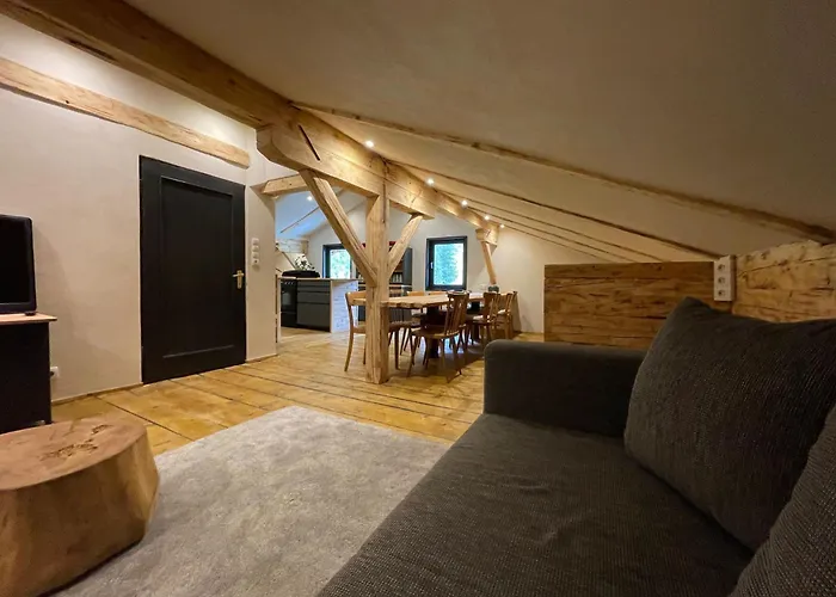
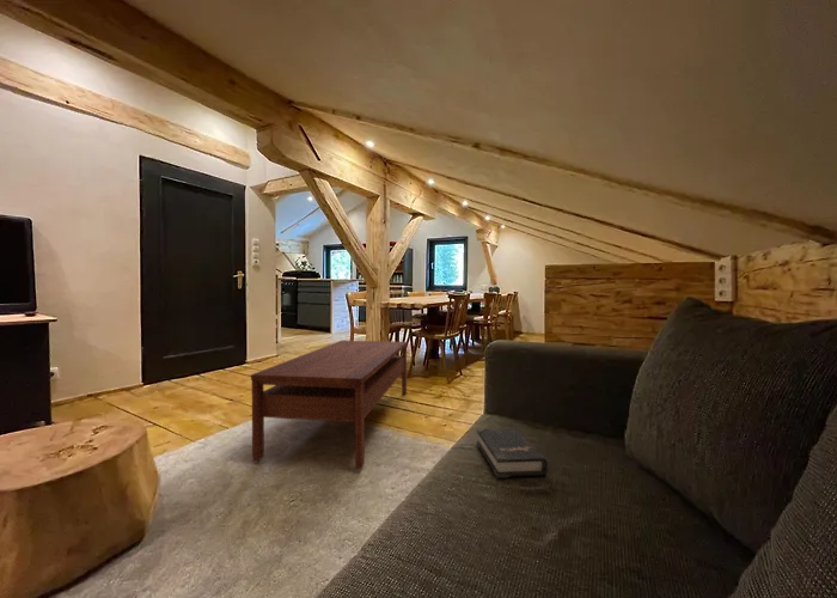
+ hardback book (508, 450)
+ coffee table (348, 386)
